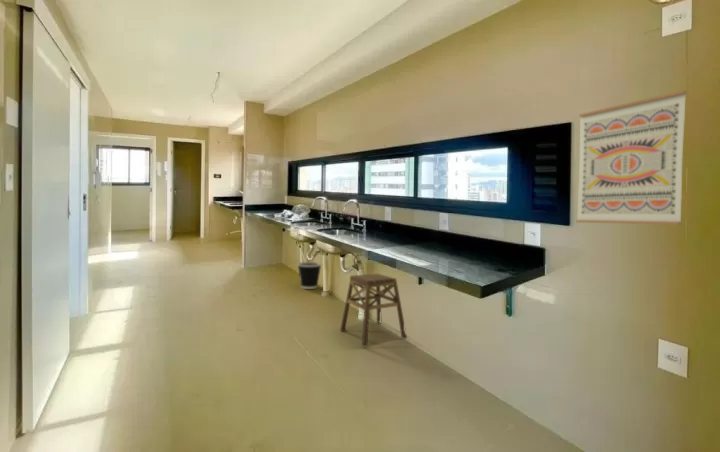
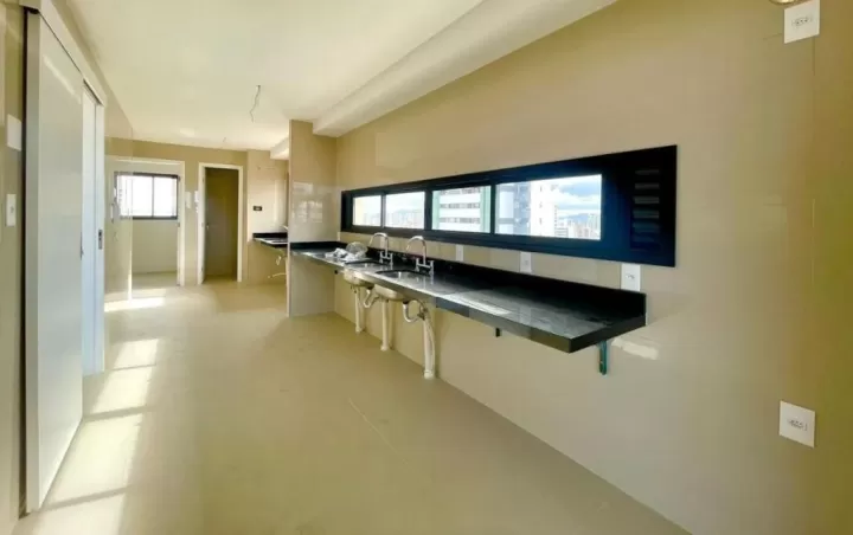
- wastebasket (309, 275)
- stool (373, 305)
- wall art (625, 164)
